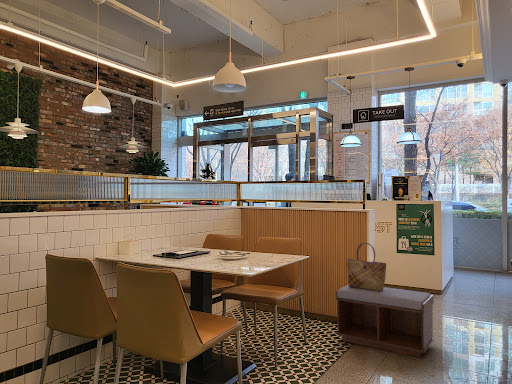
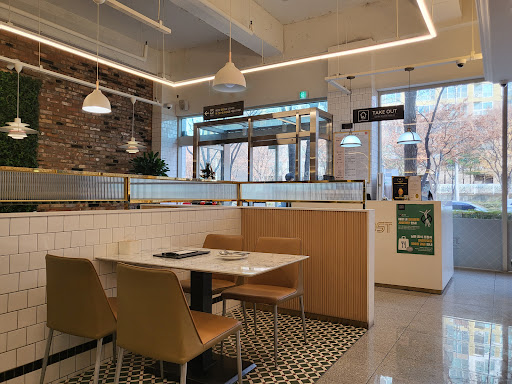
- tote bag (365, 265)
- bench (383, 316)
